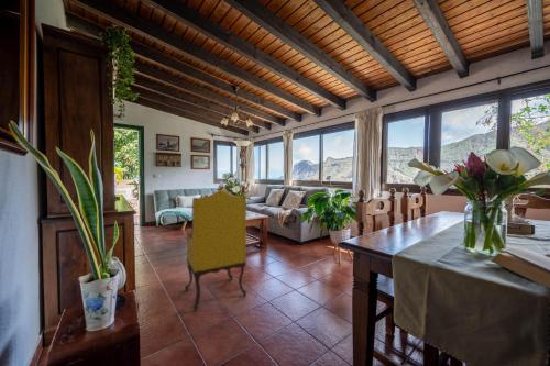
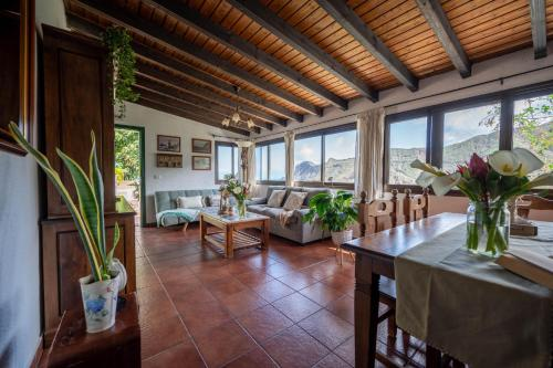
- armchair (215, 241)
